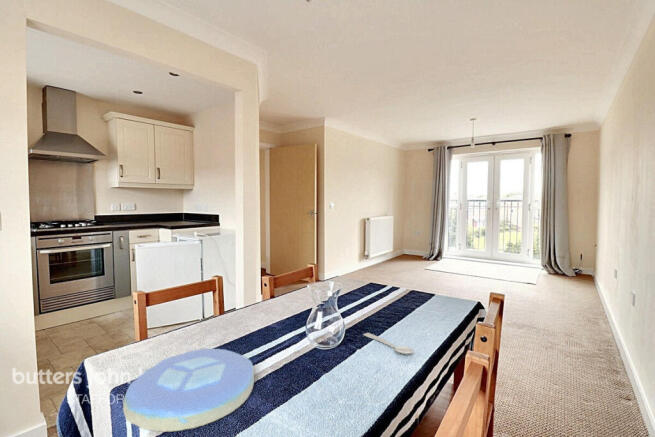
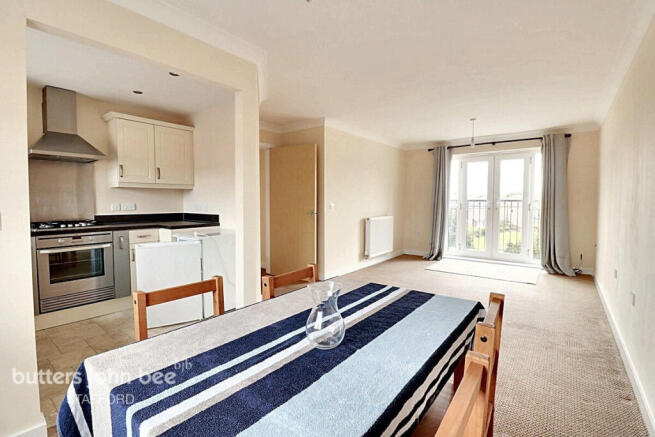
- spoon (386, 342)
- plate (194, 379)
